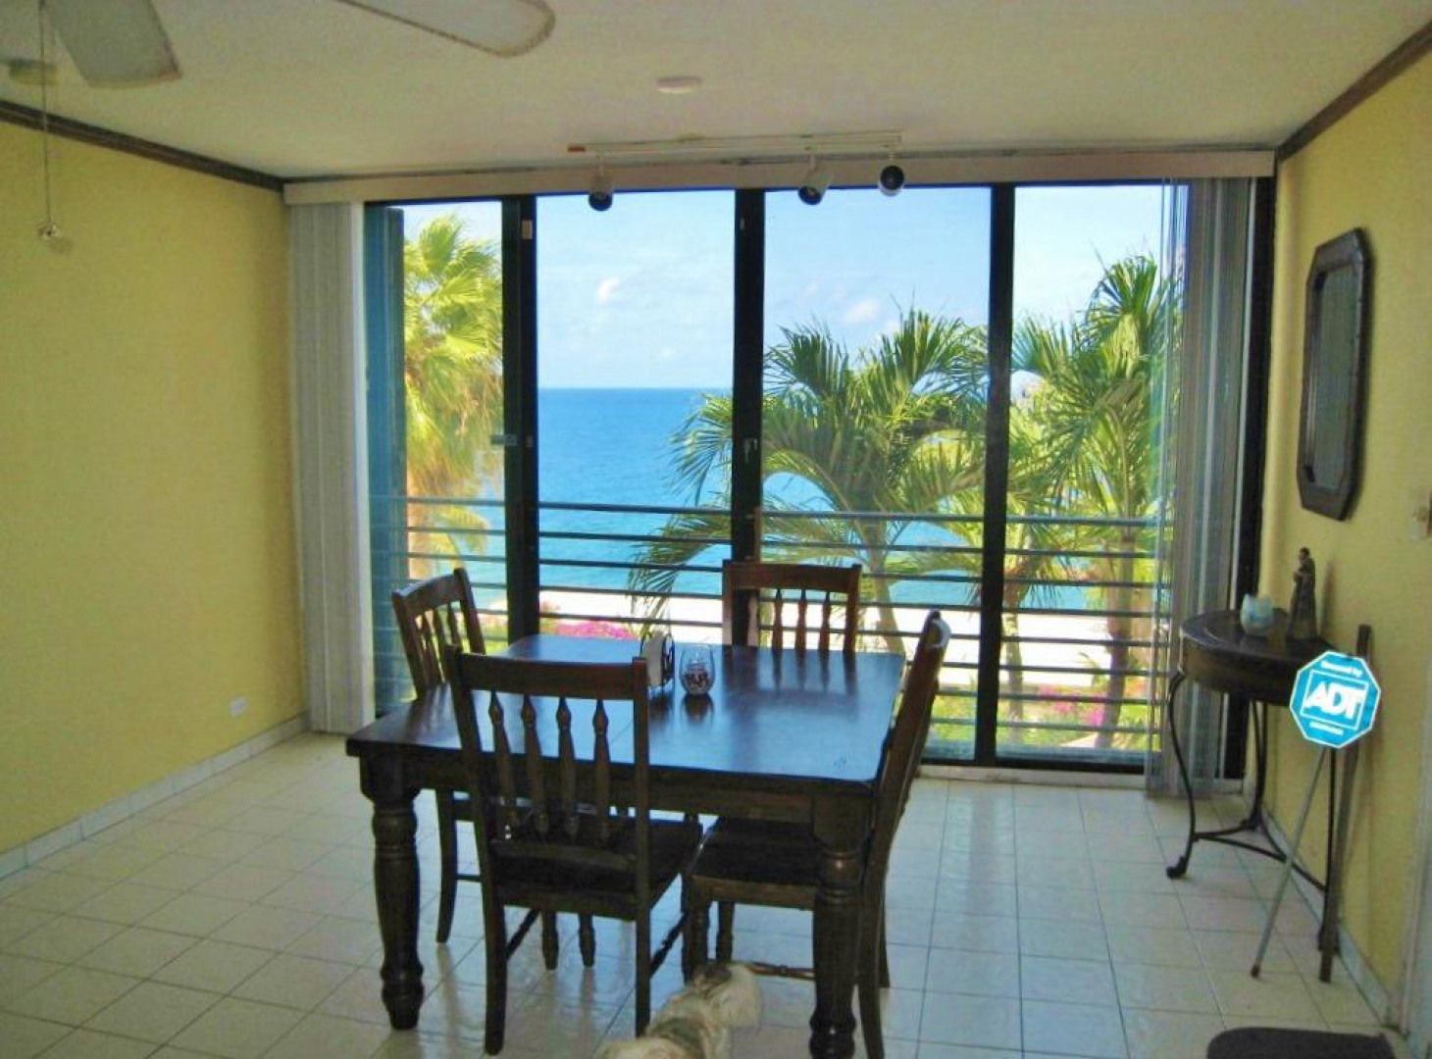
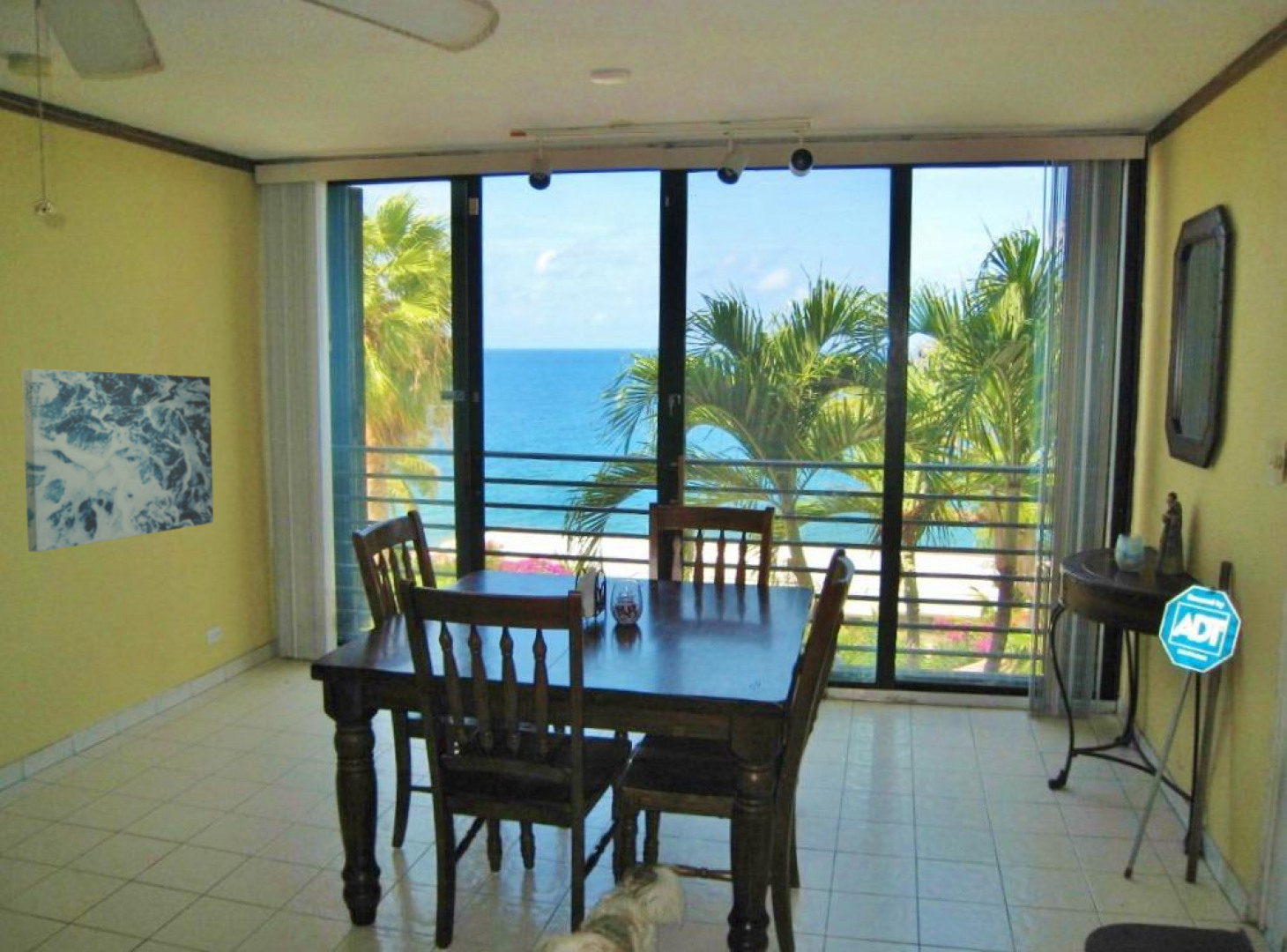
+ wall art (128, 455)
